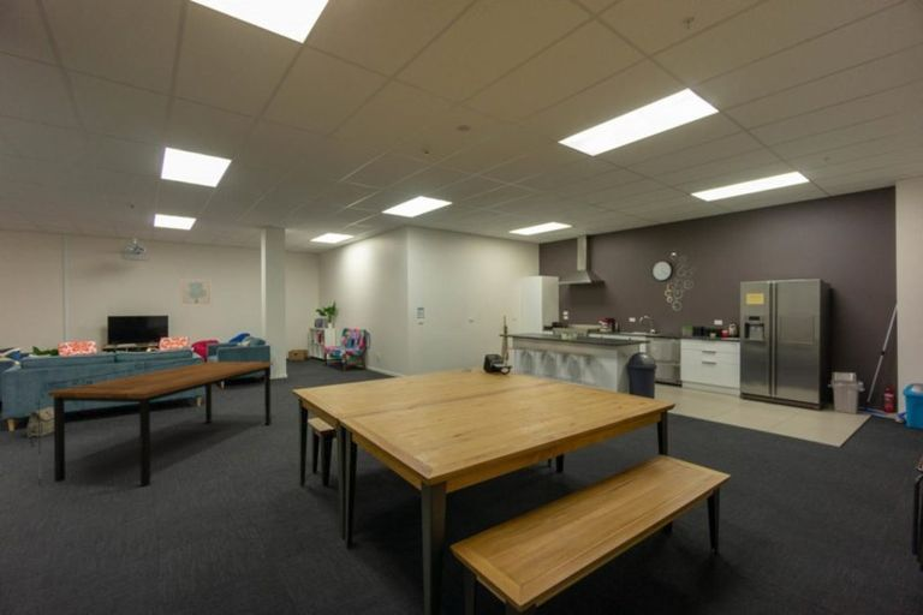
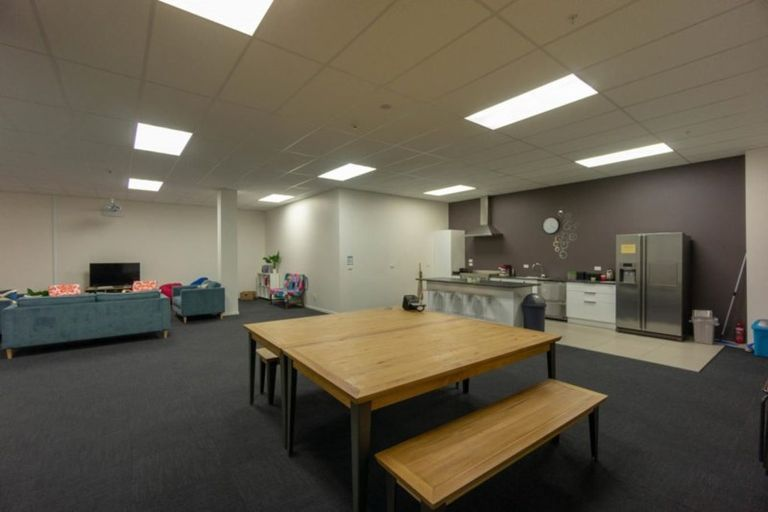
- dining table (174, 394)
- wall art (196, 292)
- bag (43, 420)
